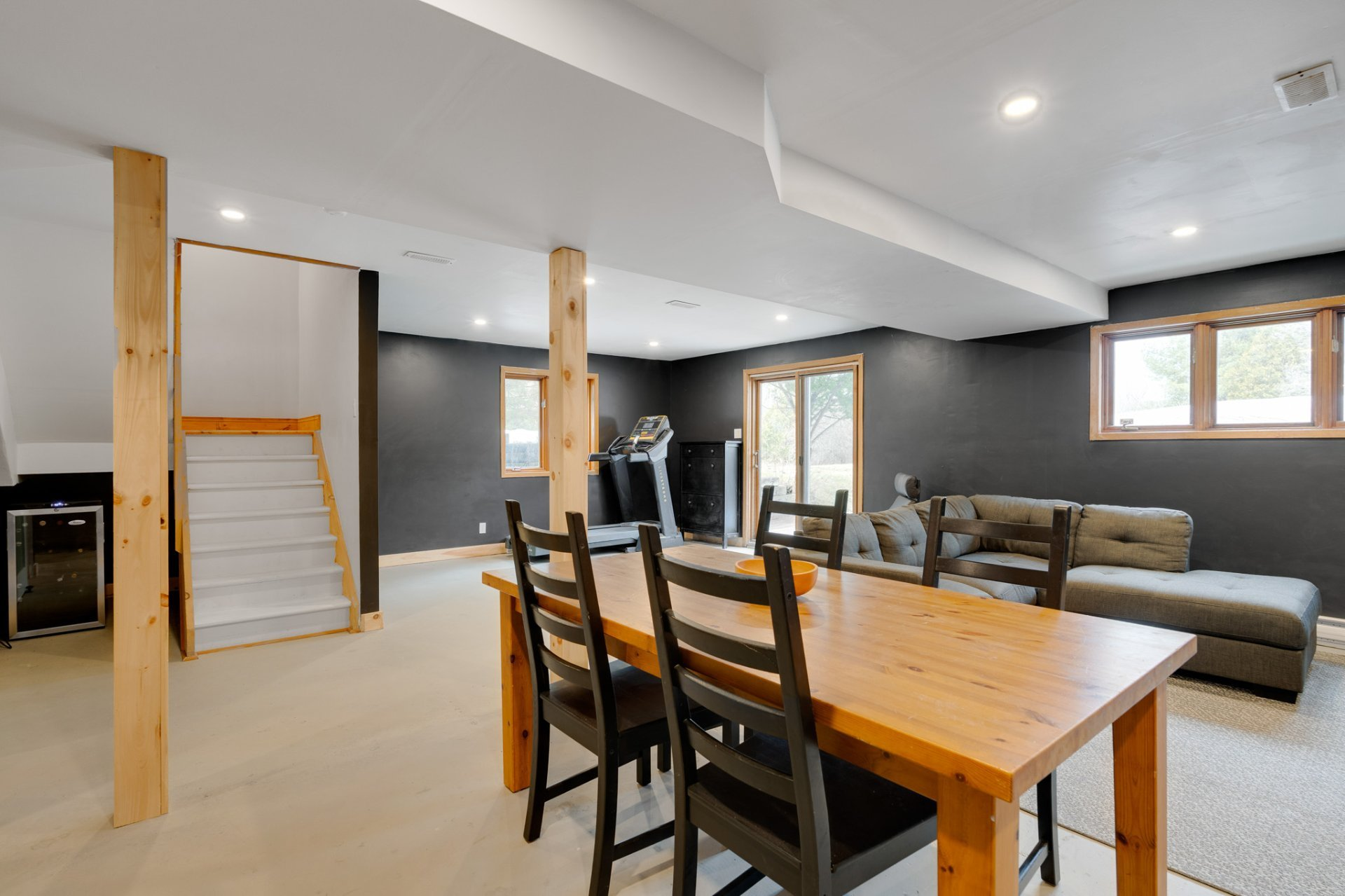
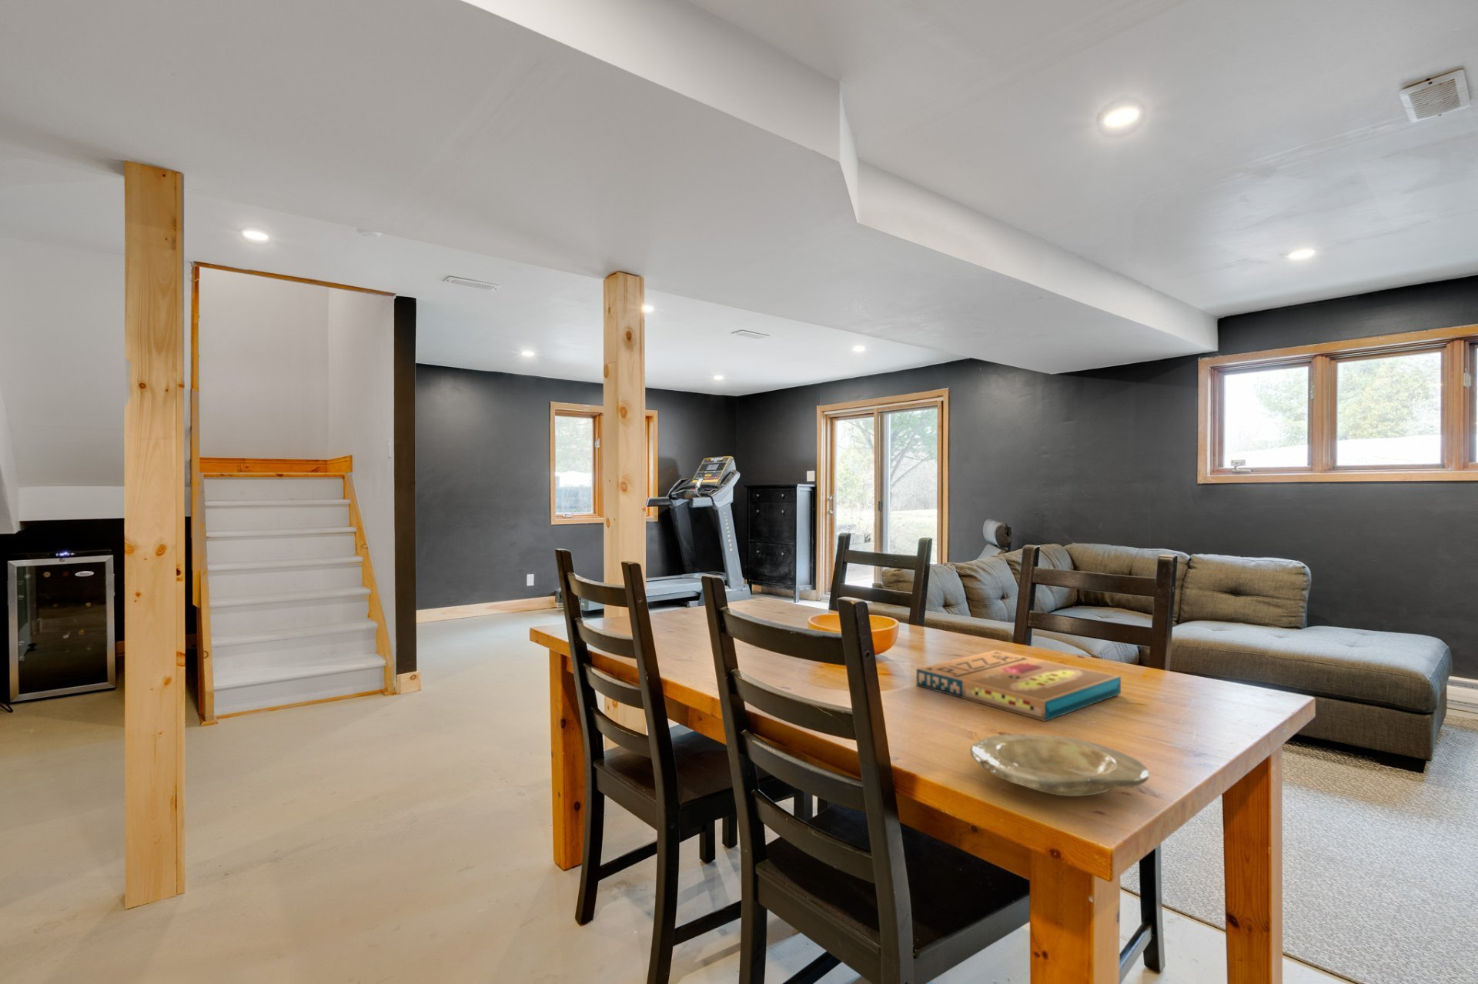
+ pizza box (1016, 681)
+ plate (1055, 767)
